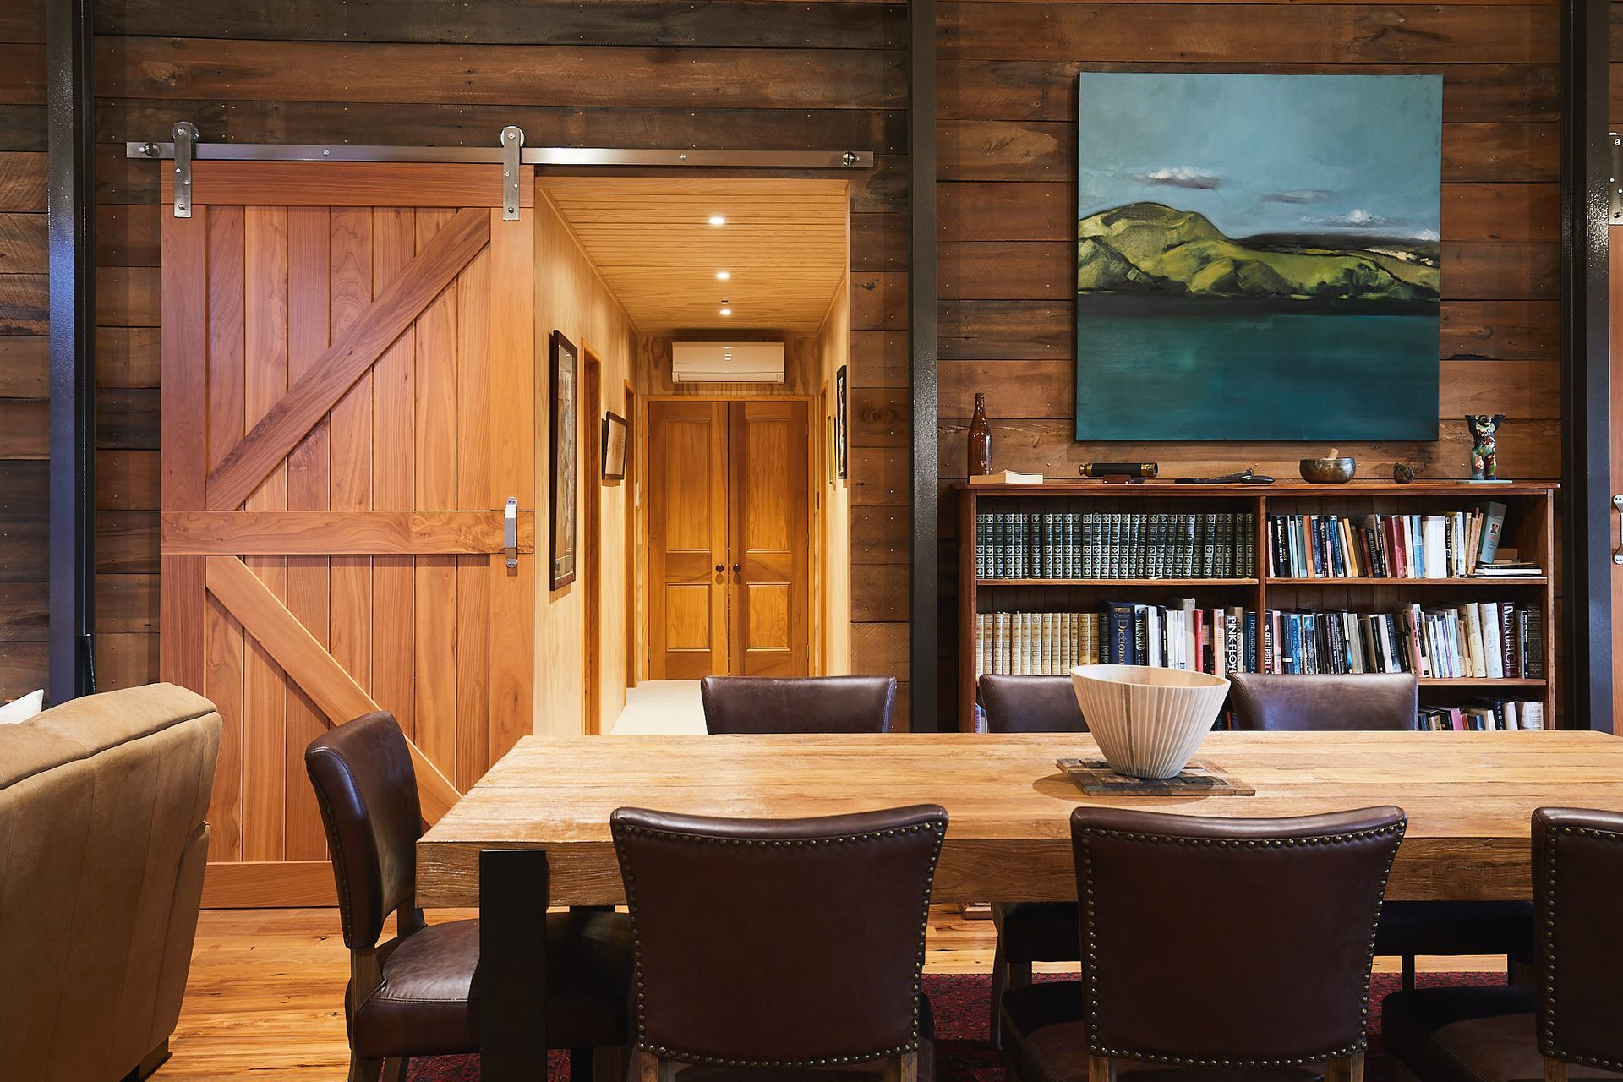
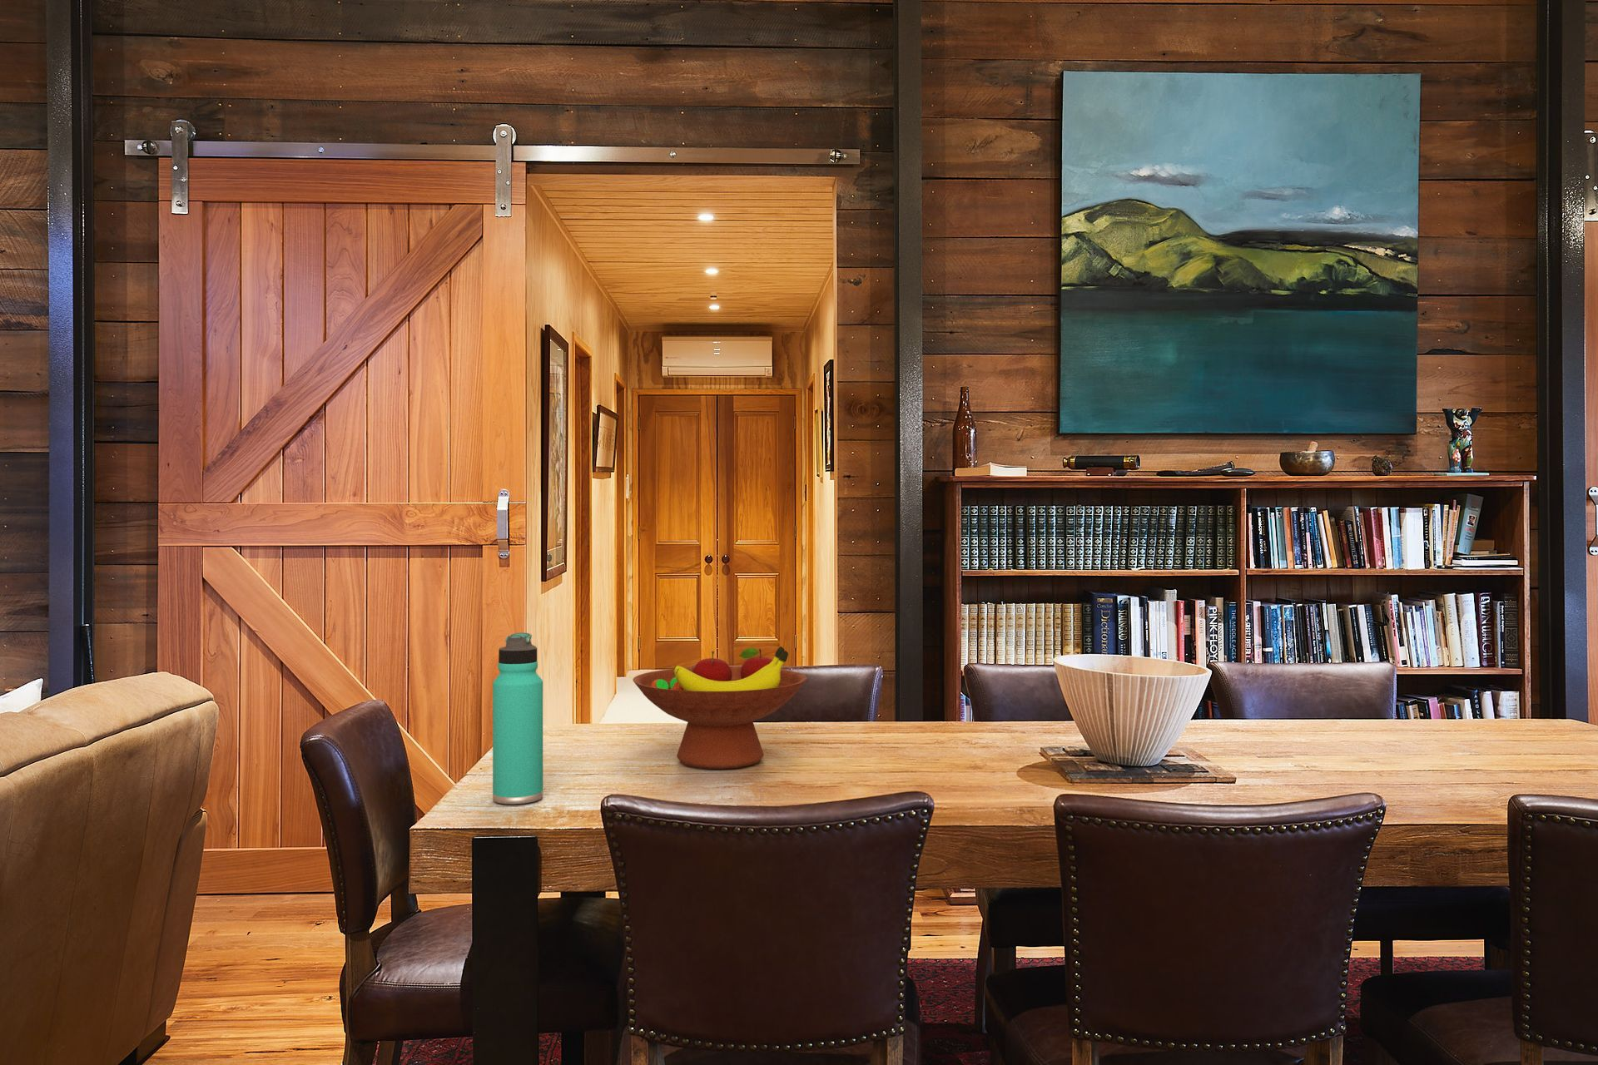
+ thermos bottle (517, 717)
+ fruit bowl (721, 702)
